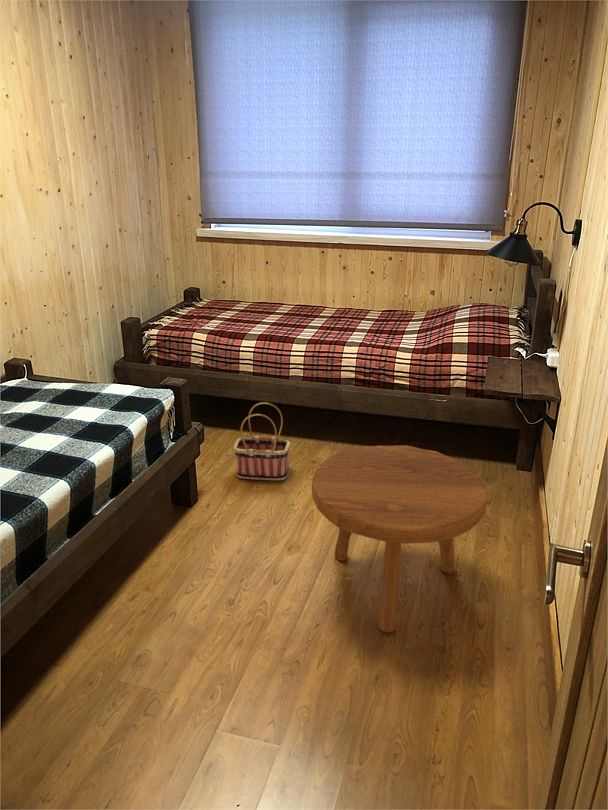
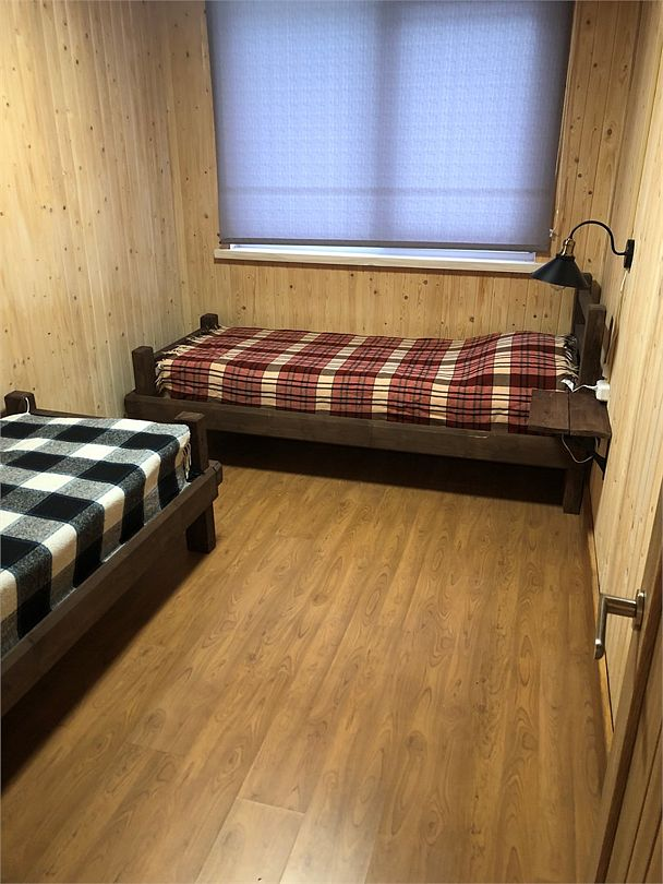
- footstool (394, 533)
- basket (261, 441)
